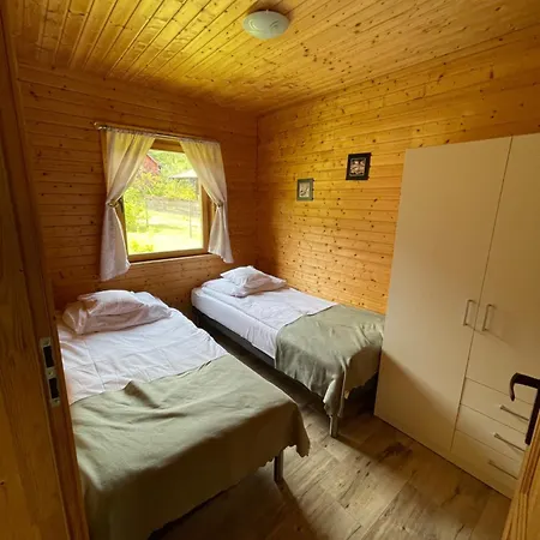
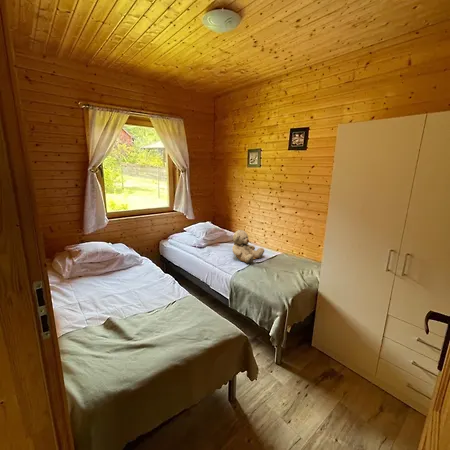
+ teddy bear (246, 244)
